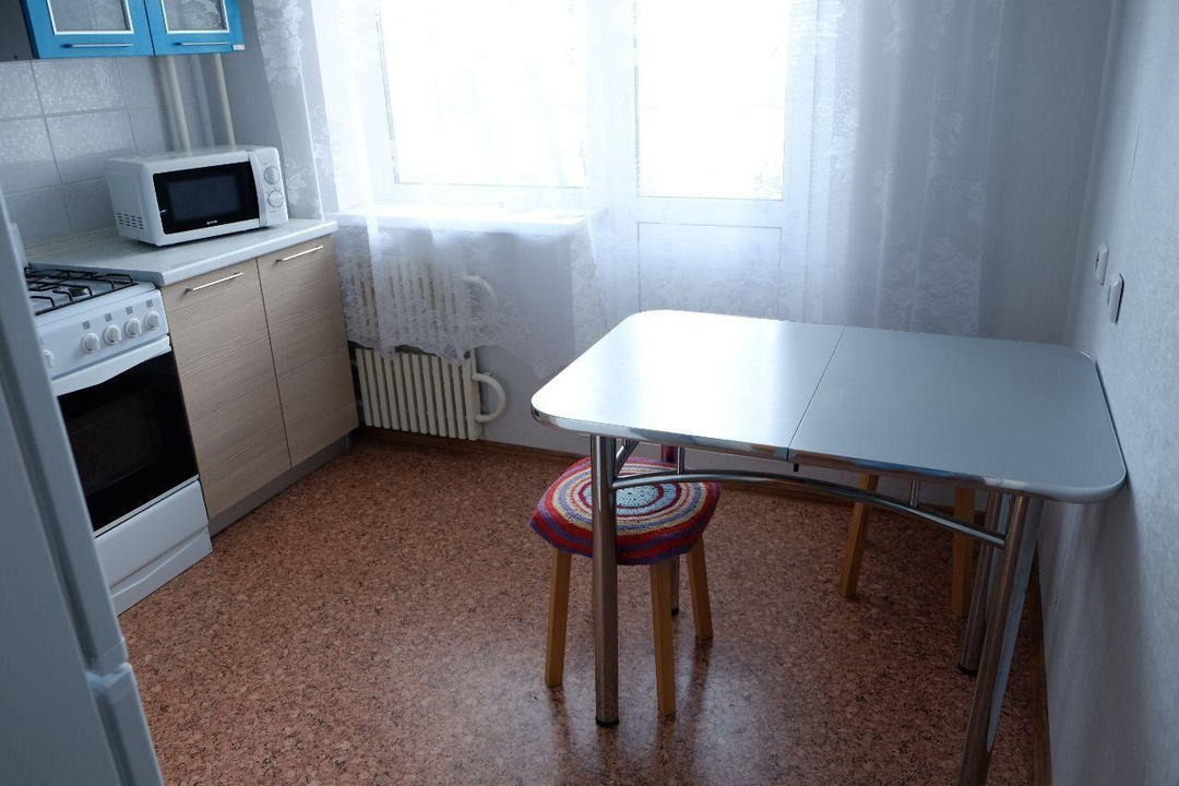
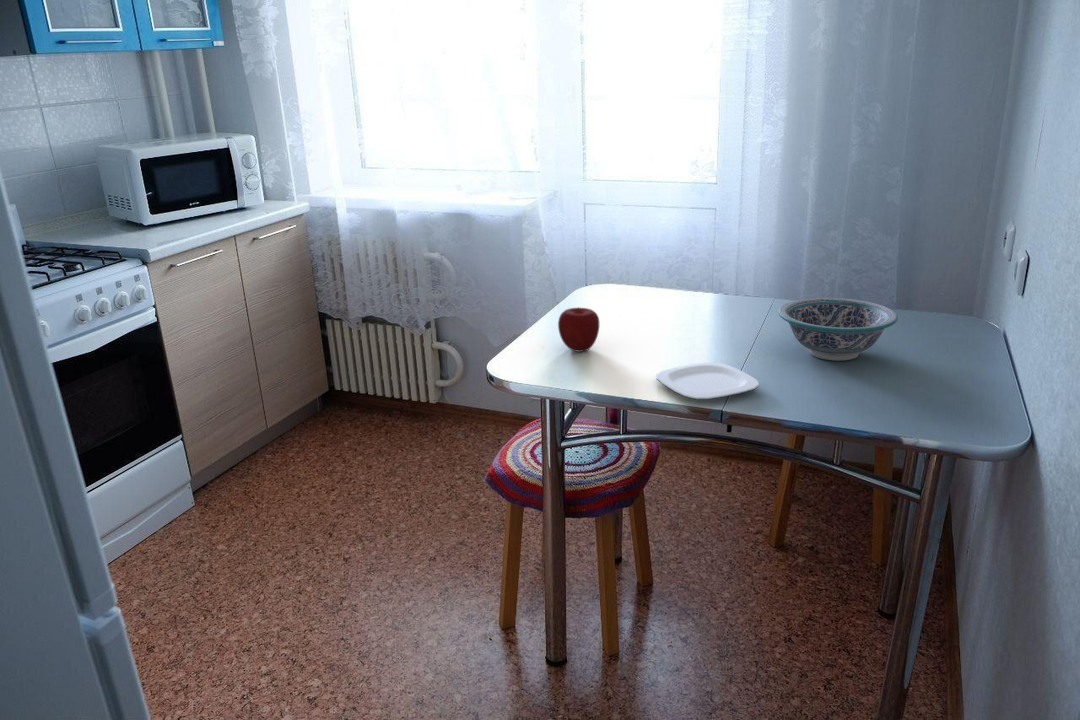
+ plate (706, 382)
+ bowl (835, 332)
+ apple (578, 329)
